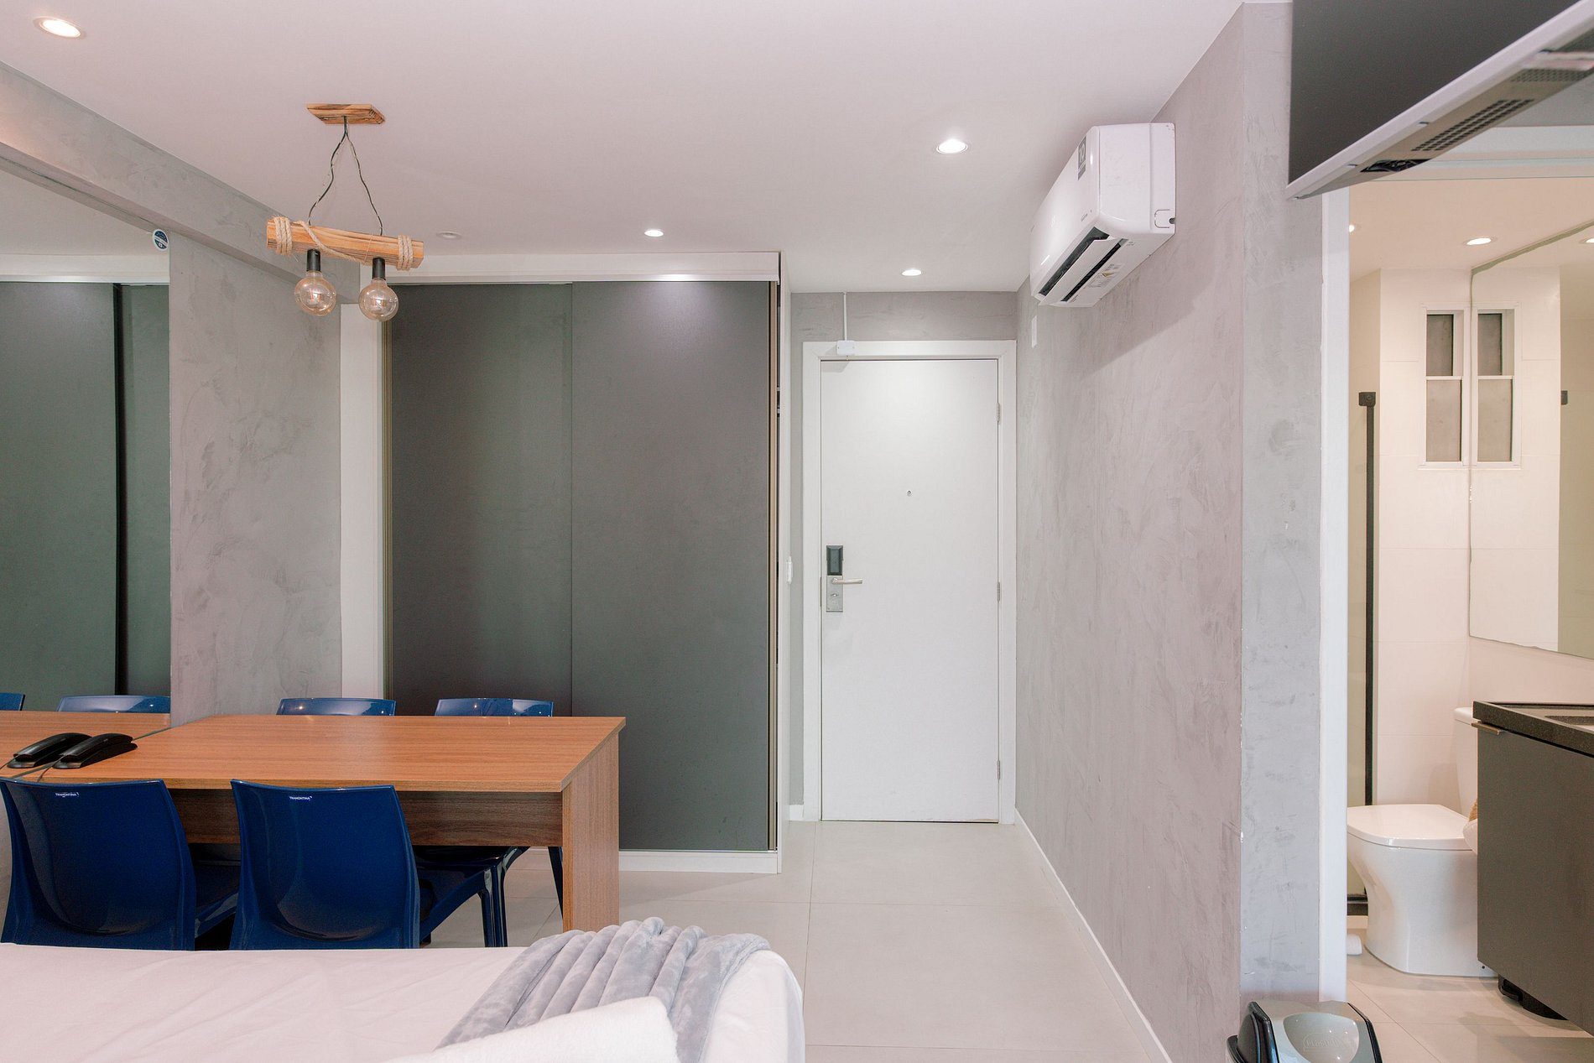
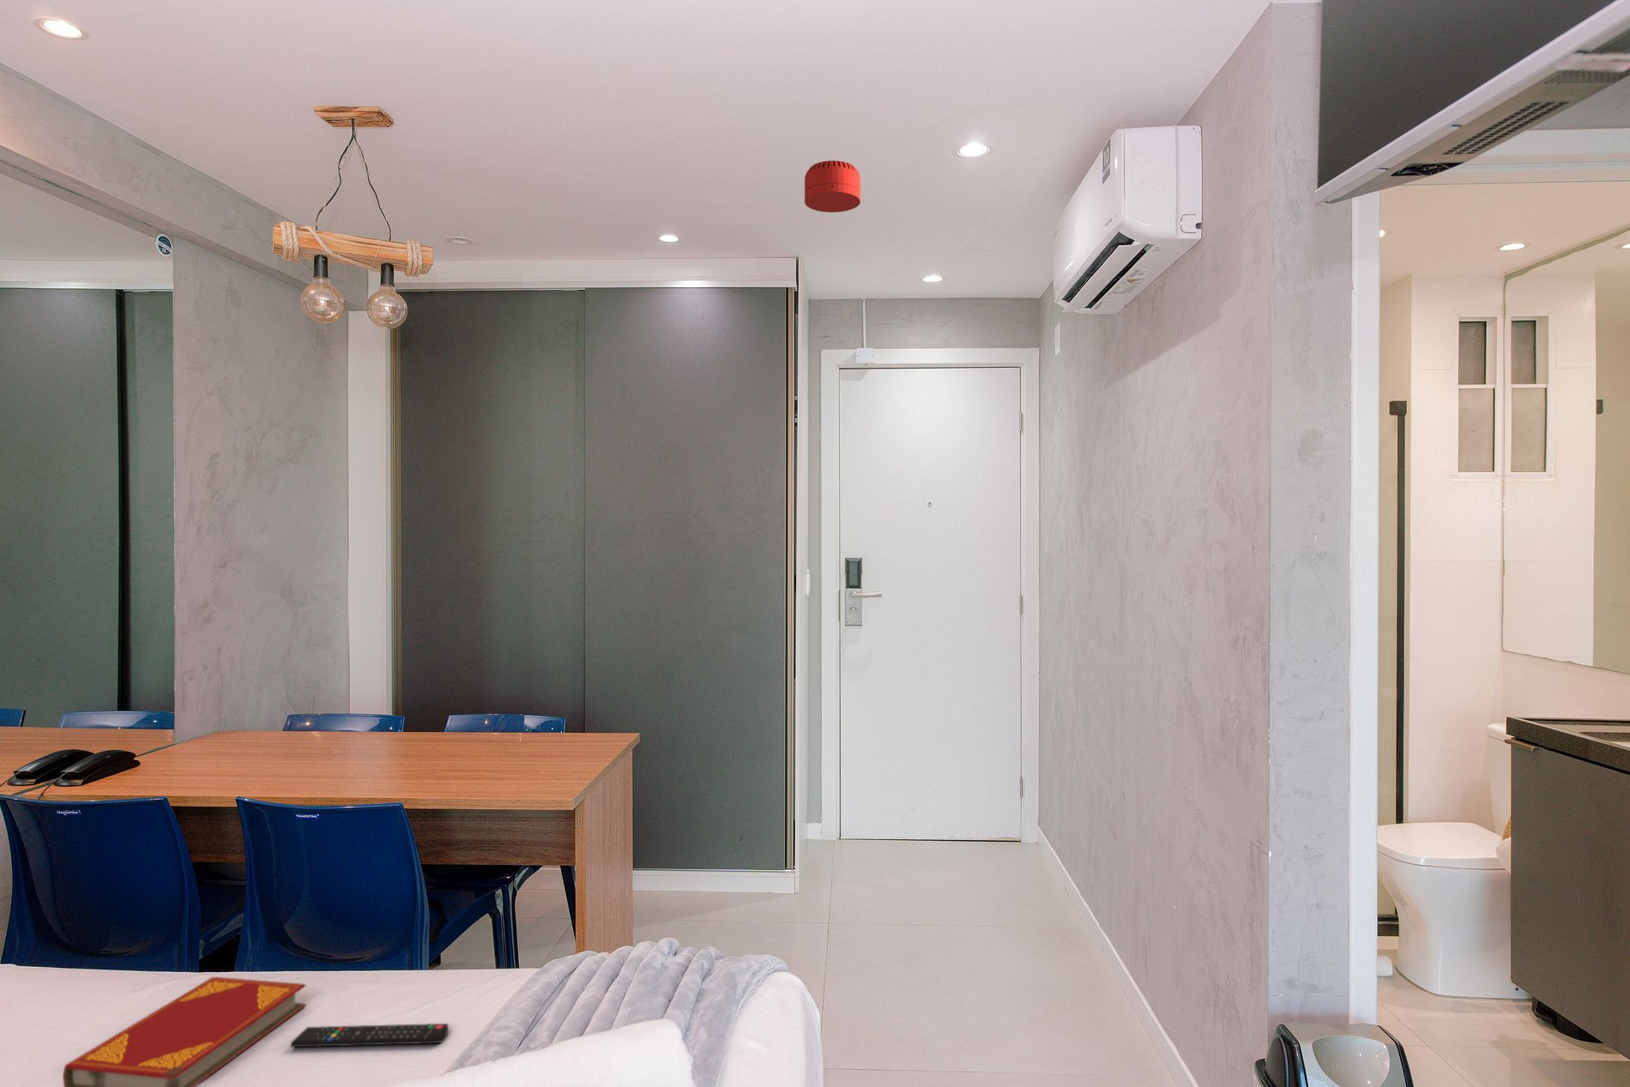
+ remote control (372, 1036)
+ hardback book (194, 1032)
+ smoke detector (832, 186)
